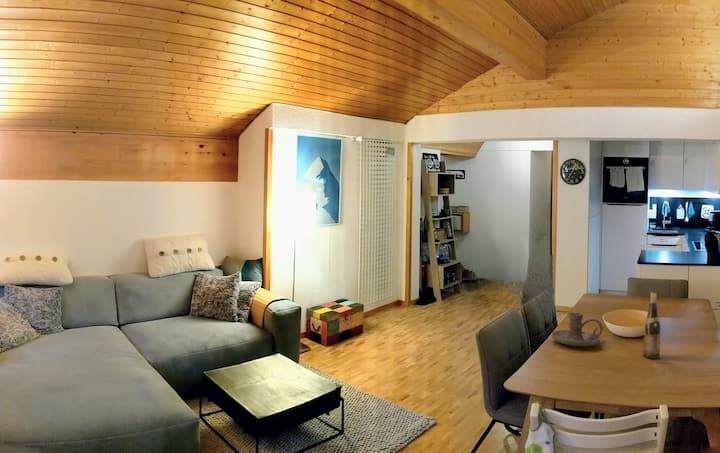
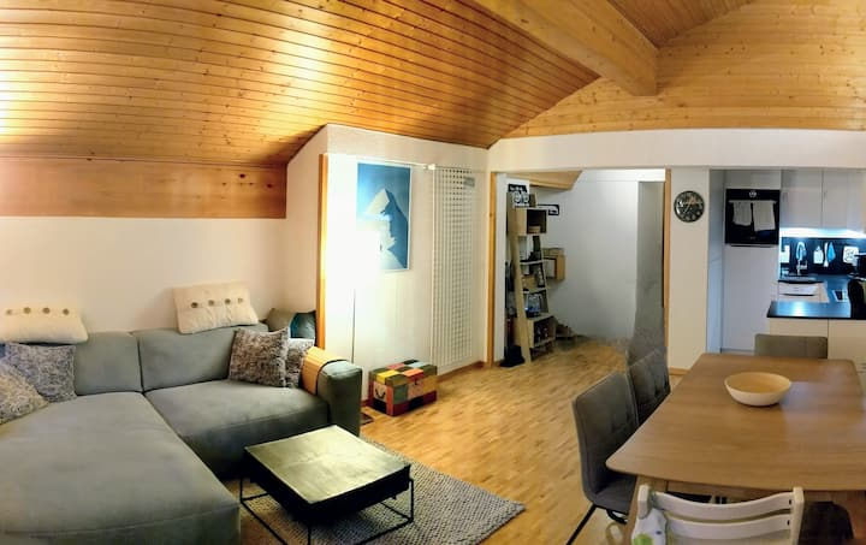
- wine bottle (652, 324)
- candle holder (579, 328)
